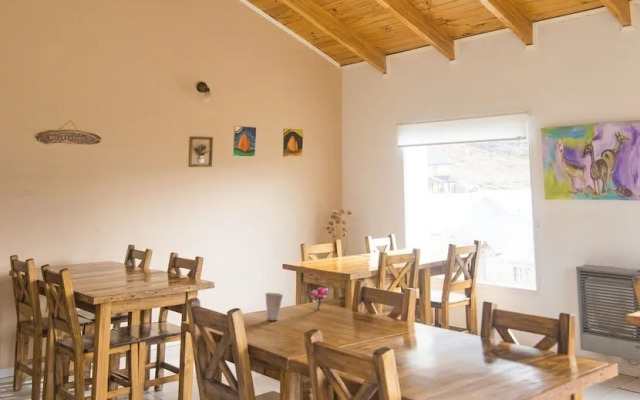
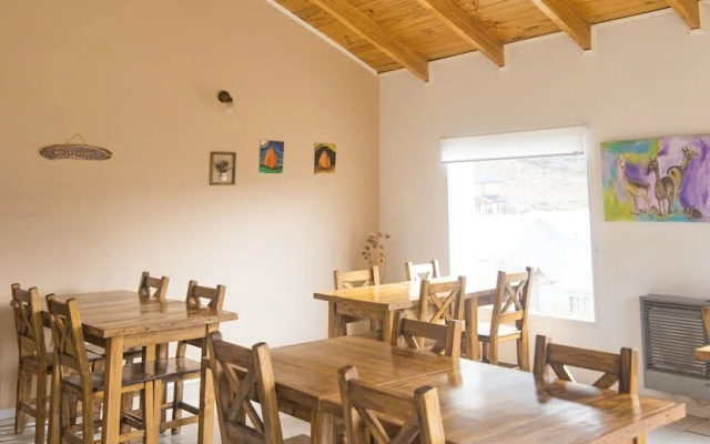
- flower (320, 298)
- cup (274, 306)
